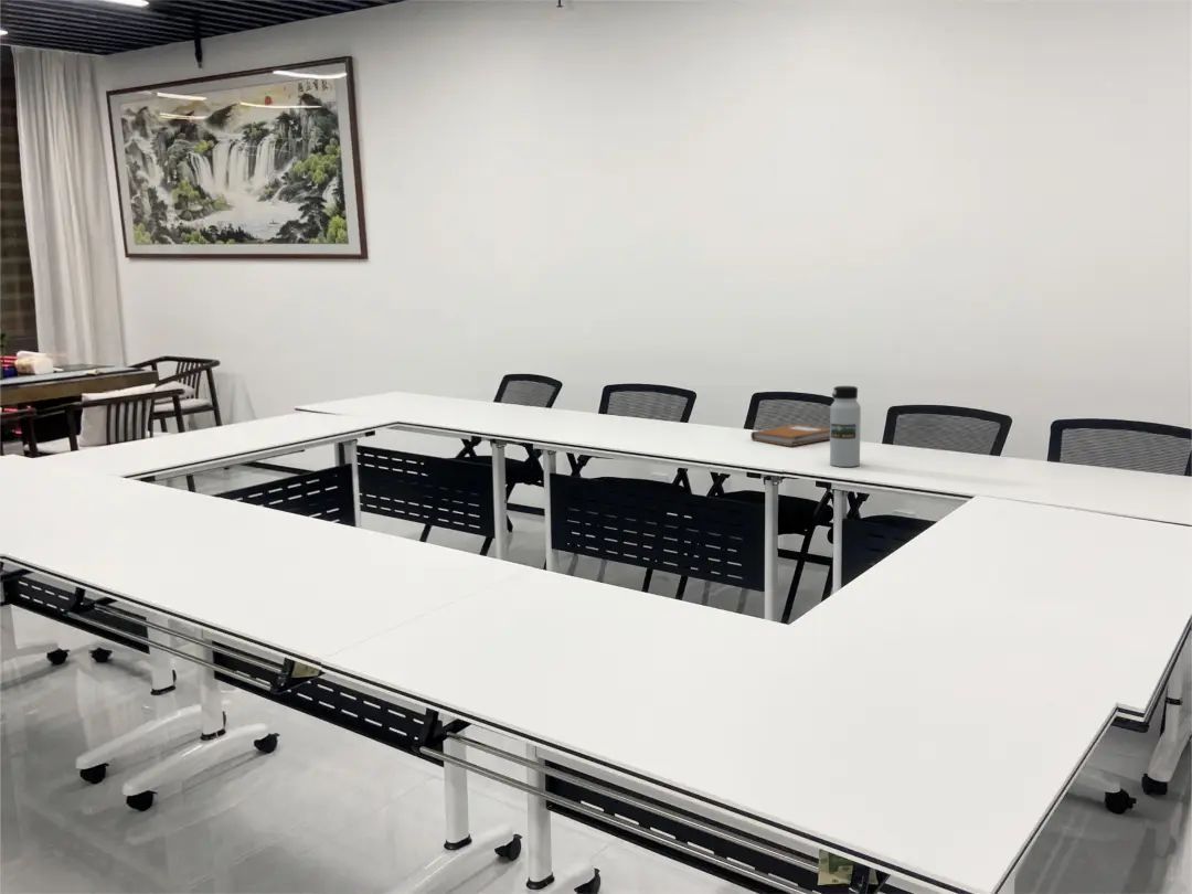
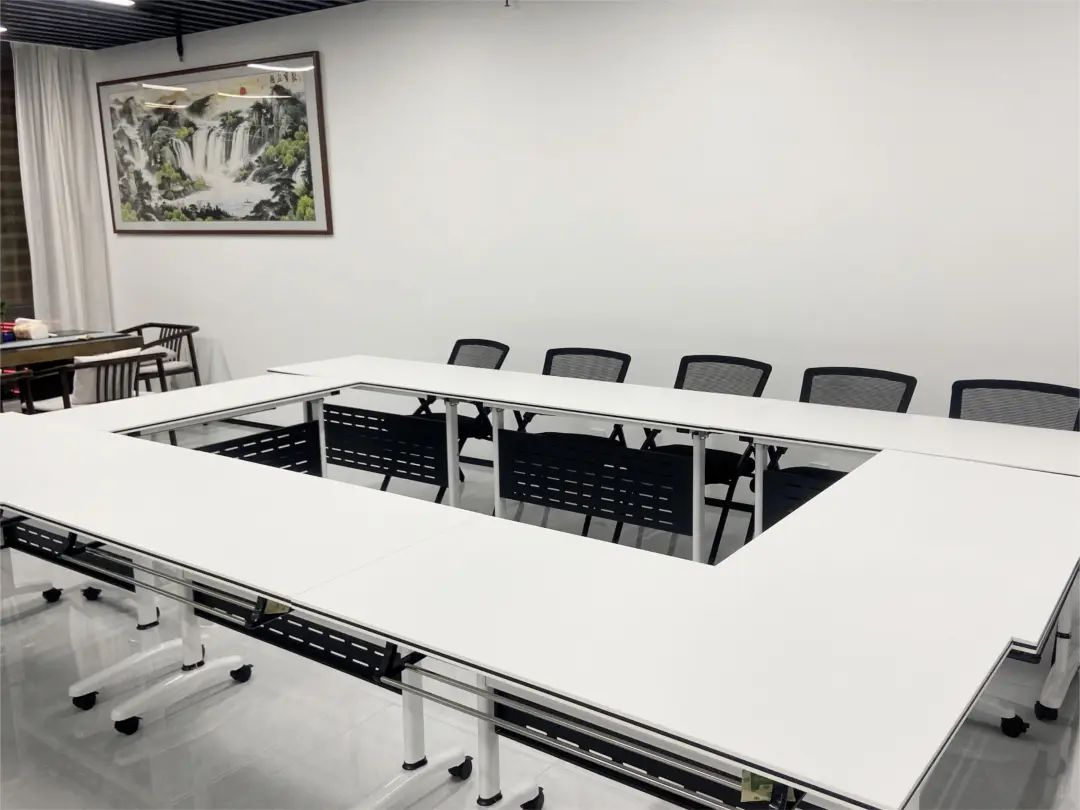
- notebook (792, 434)
- water bottle (844, 425)
